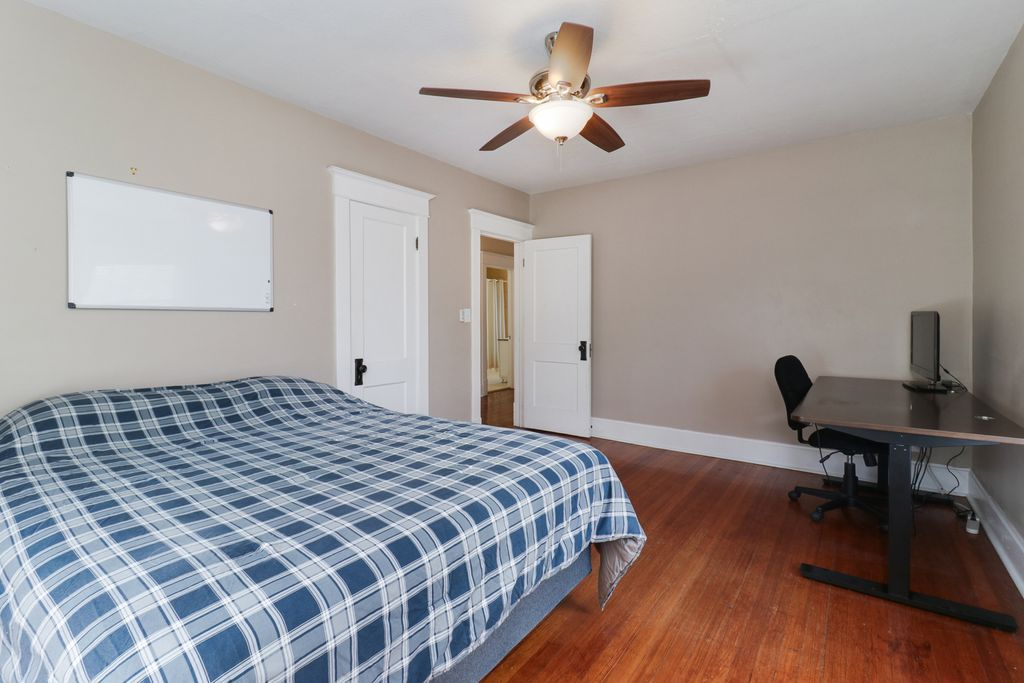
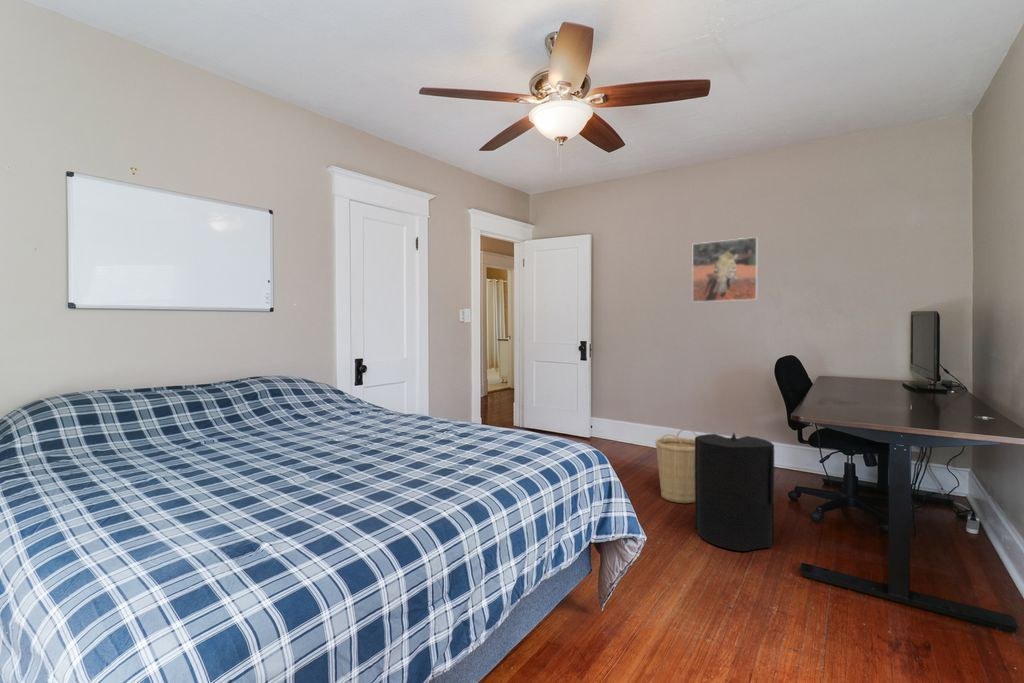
+ basket (679, 464)
+ trash can (732, 484)
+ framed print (723, 270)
